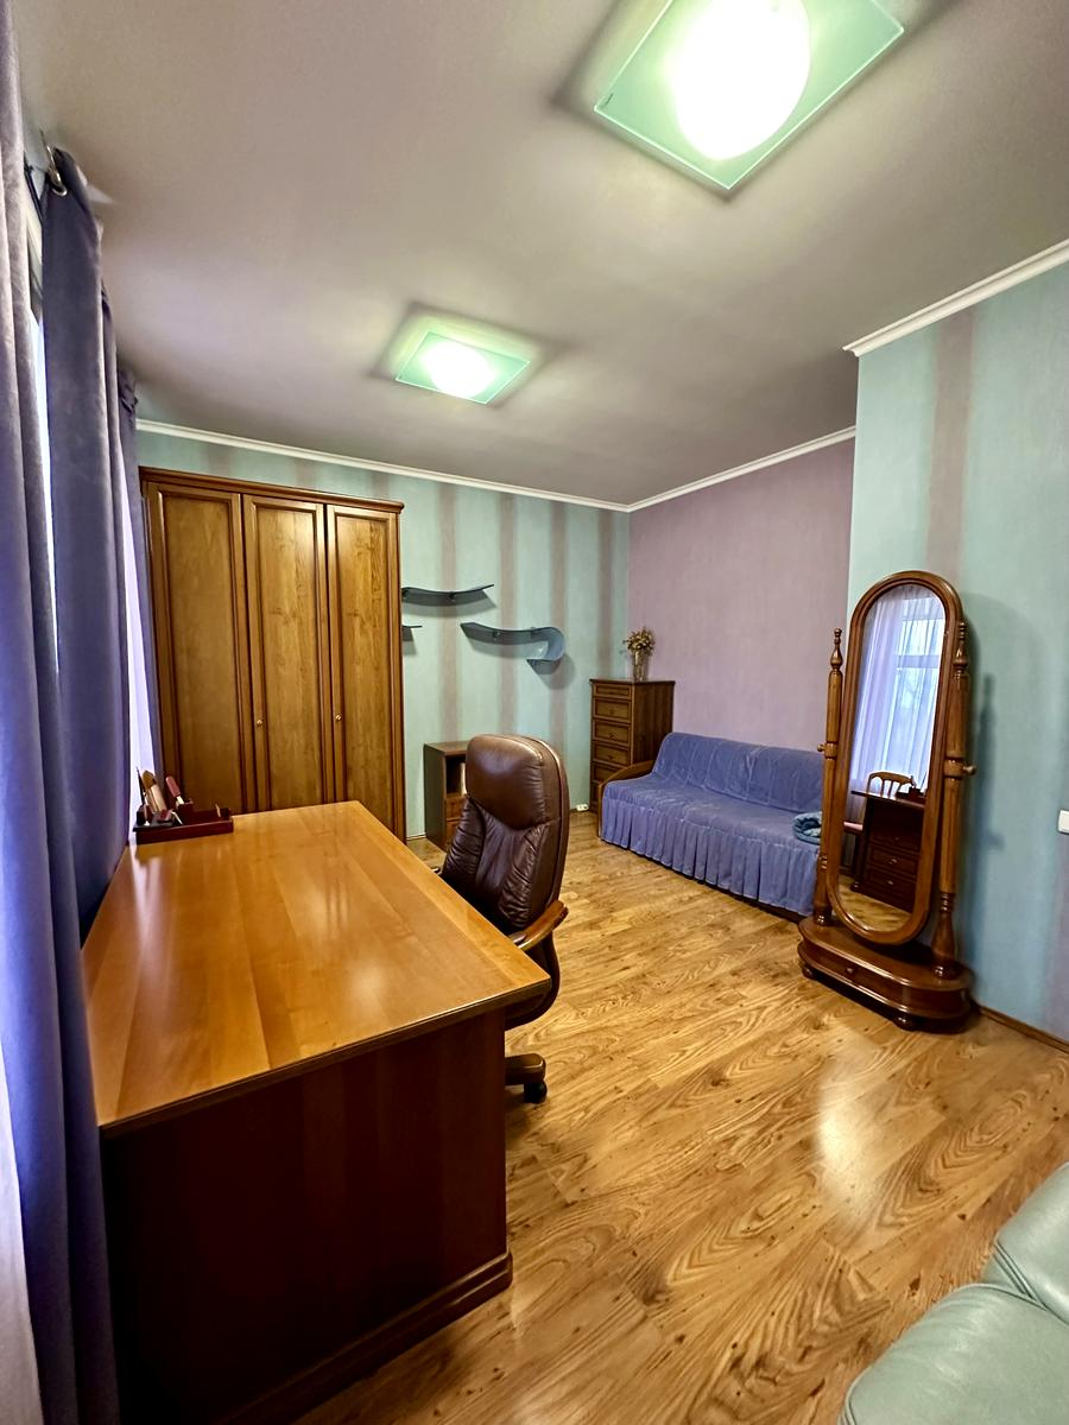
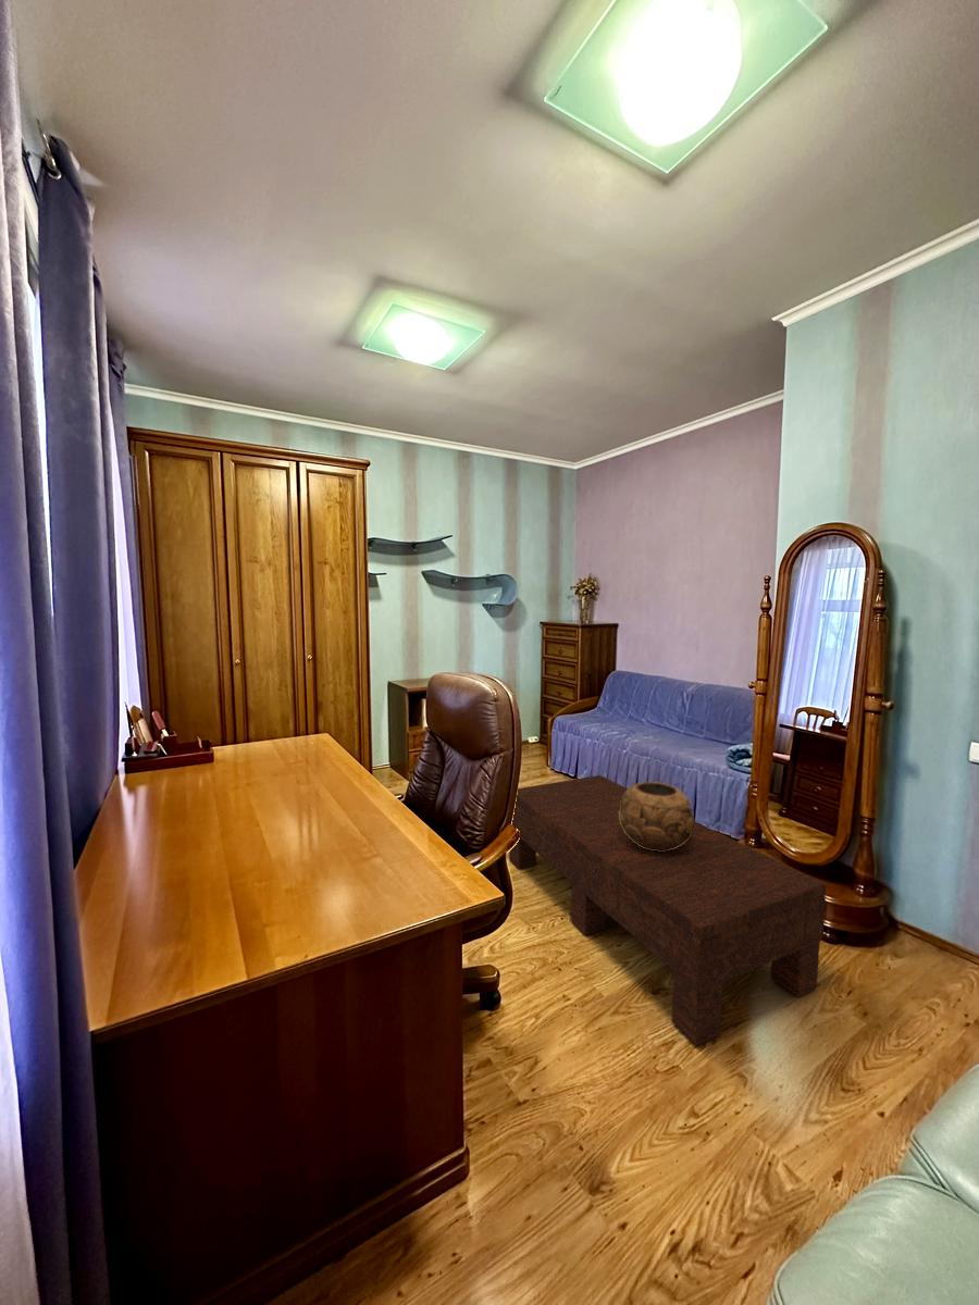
+ decorative bowl (655, 815)
+ coffee table (633, 870)
